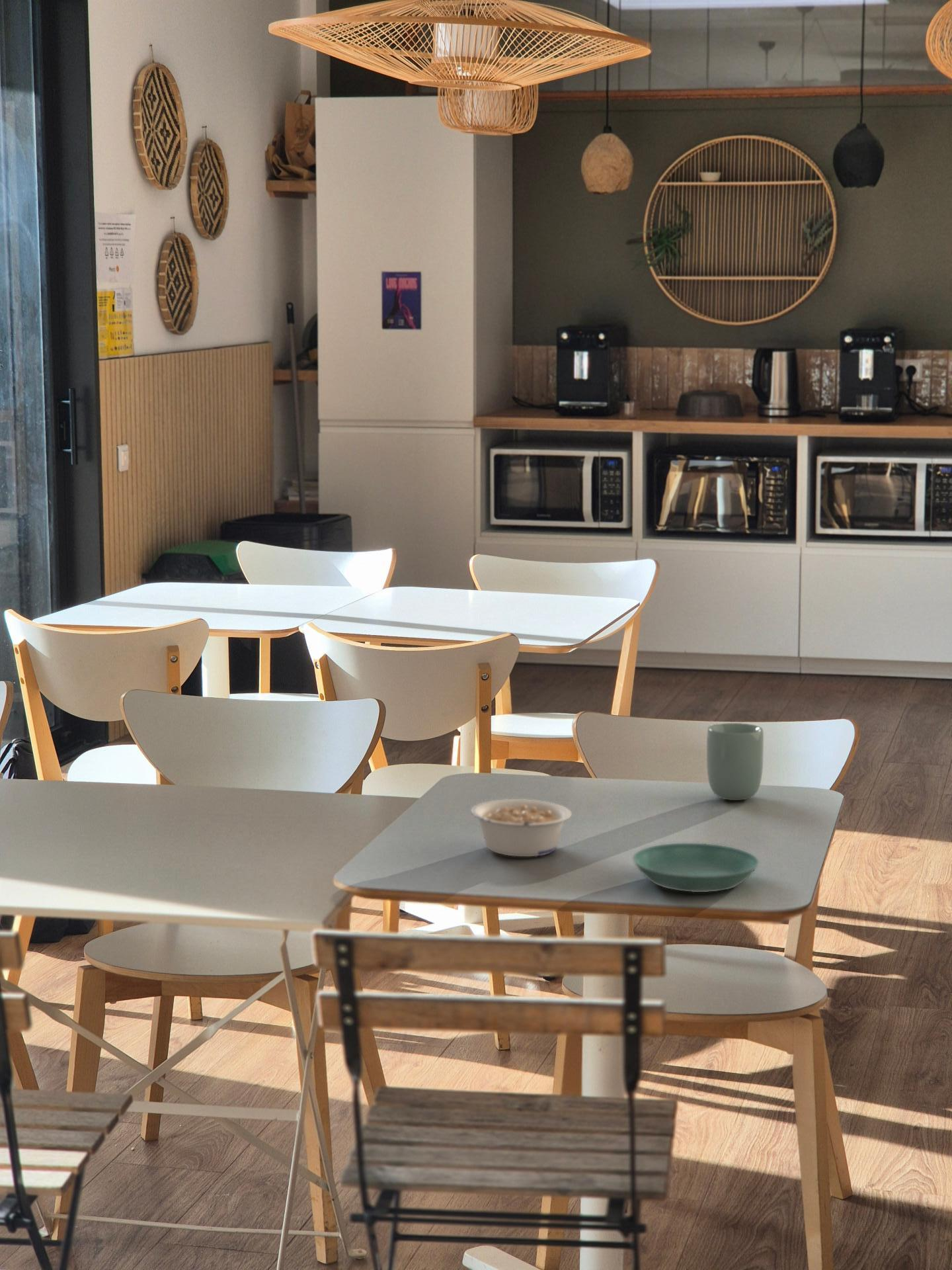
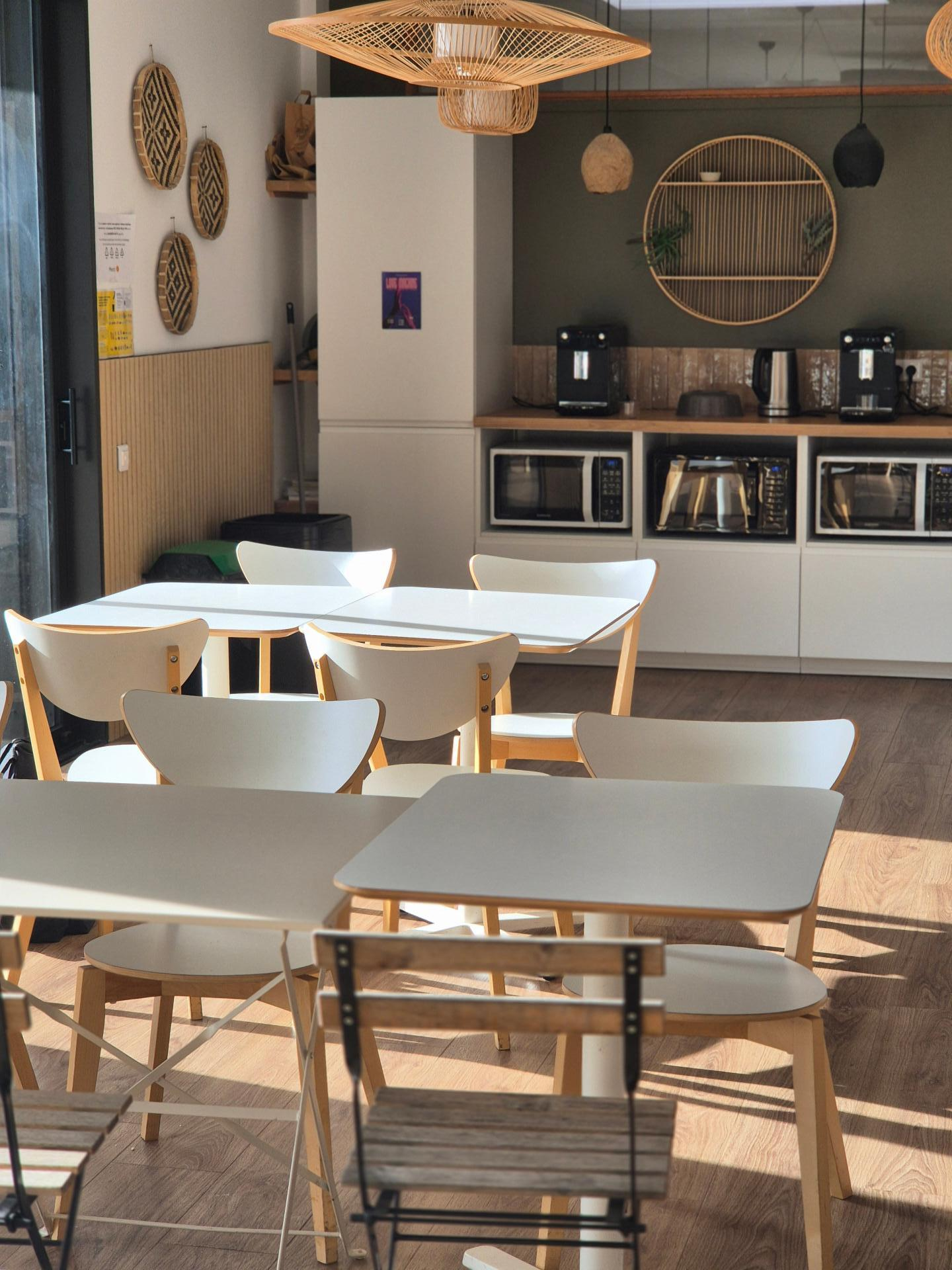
- legume (524, 826)
- saucer (695, 869)
- cup (734, 763)
